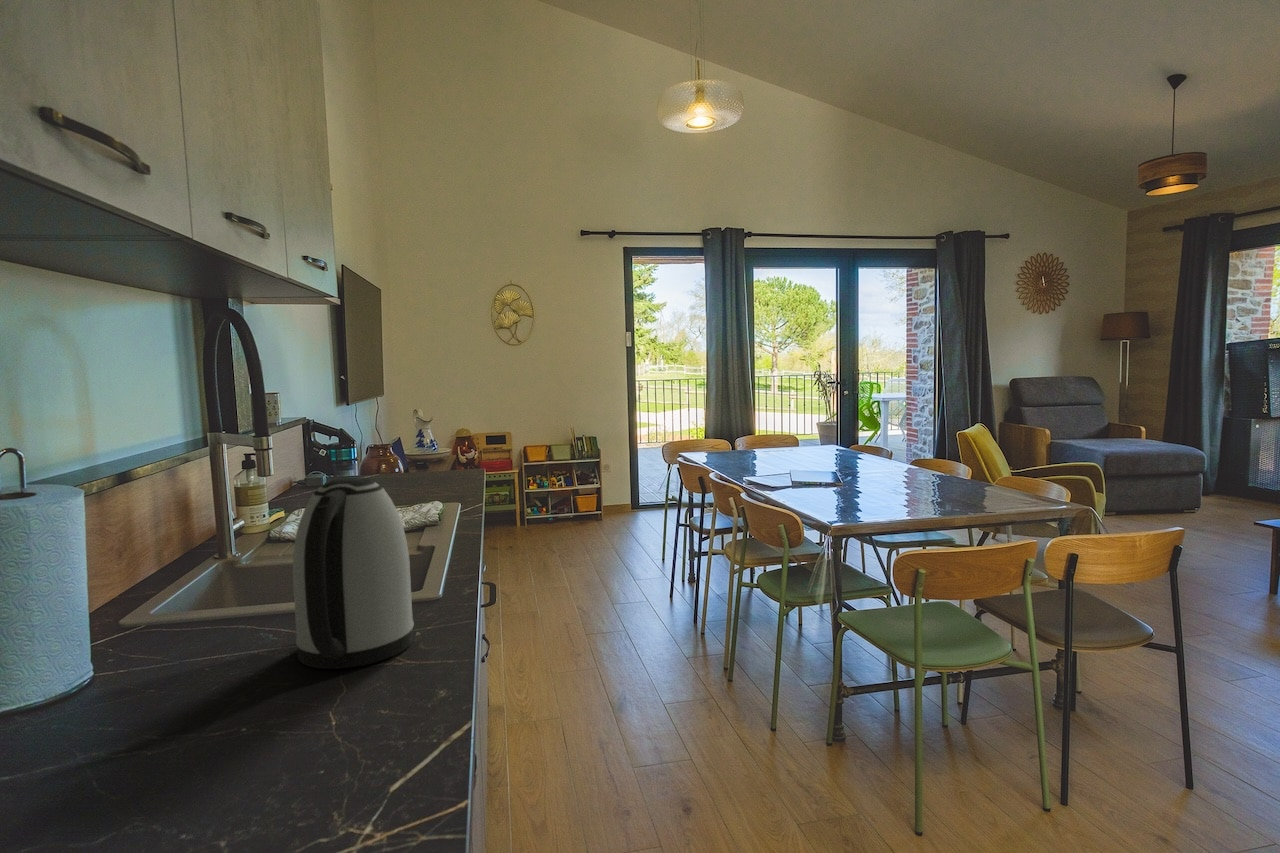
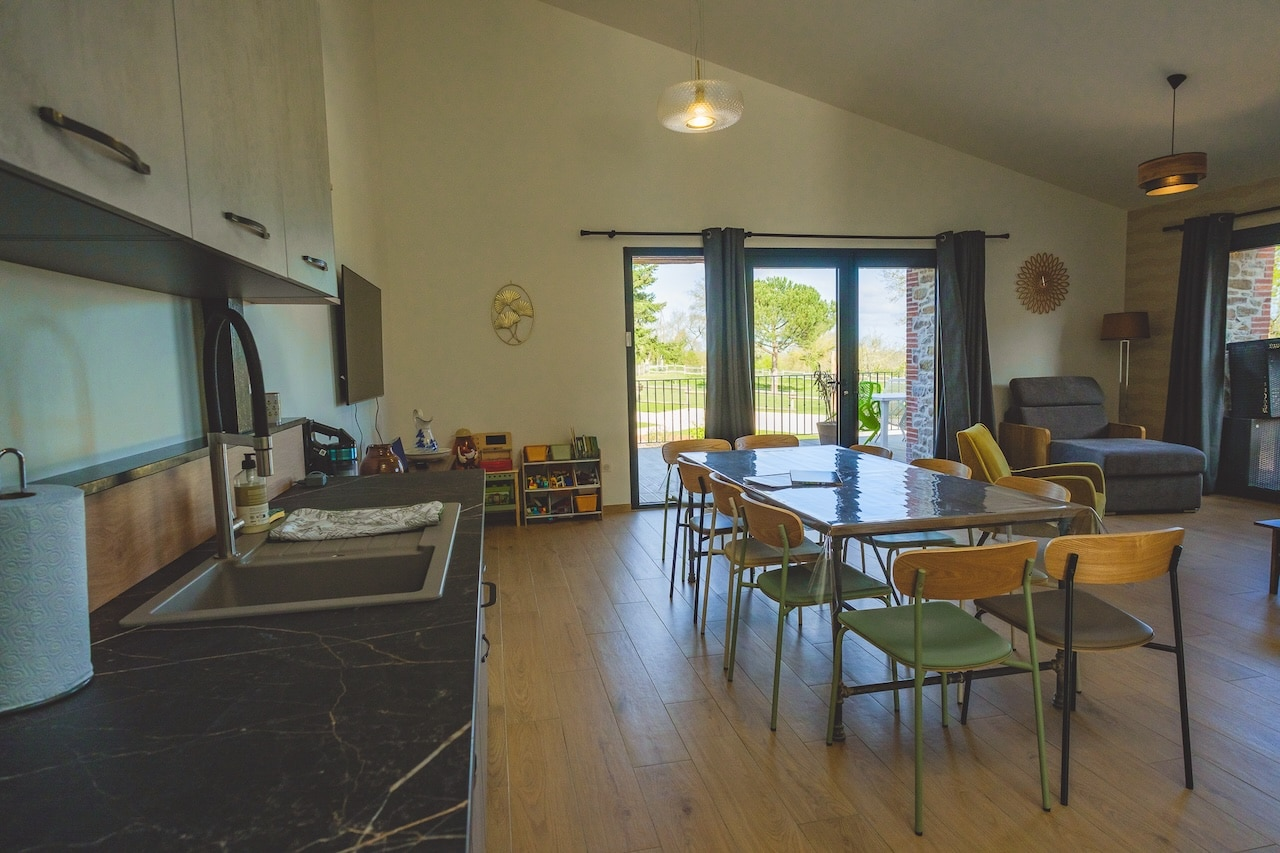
- kettle (345, 569)
